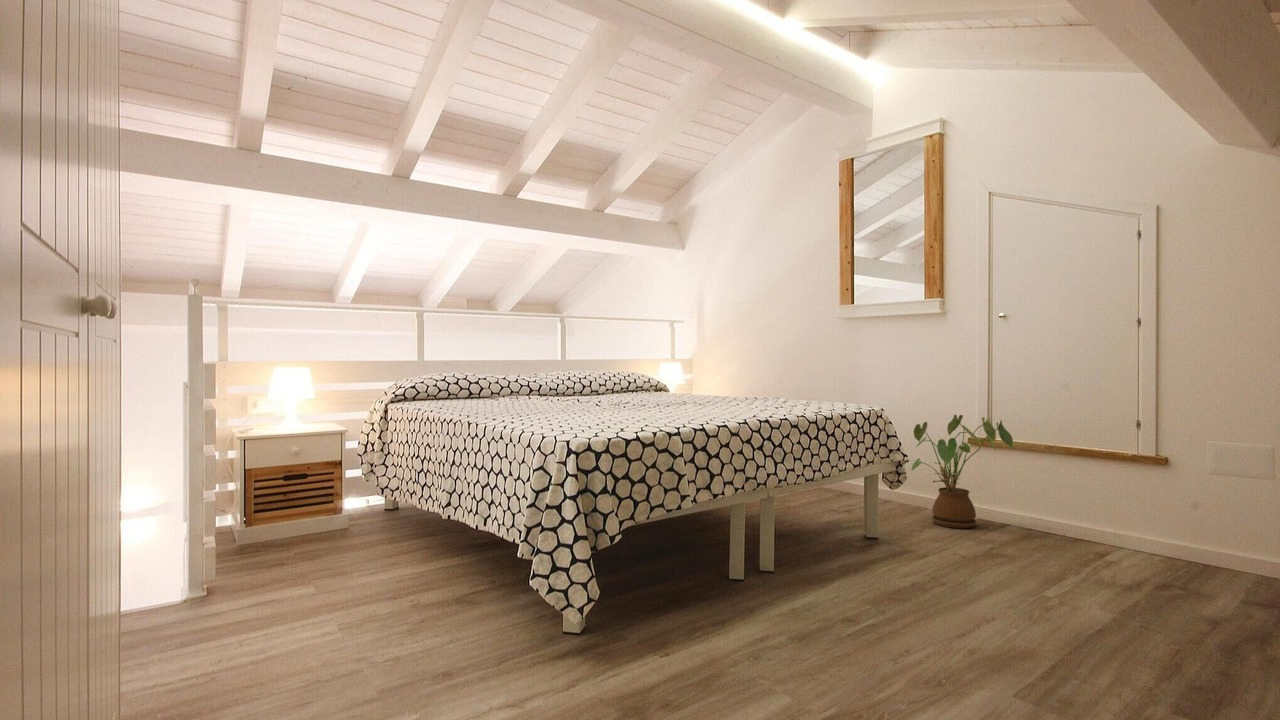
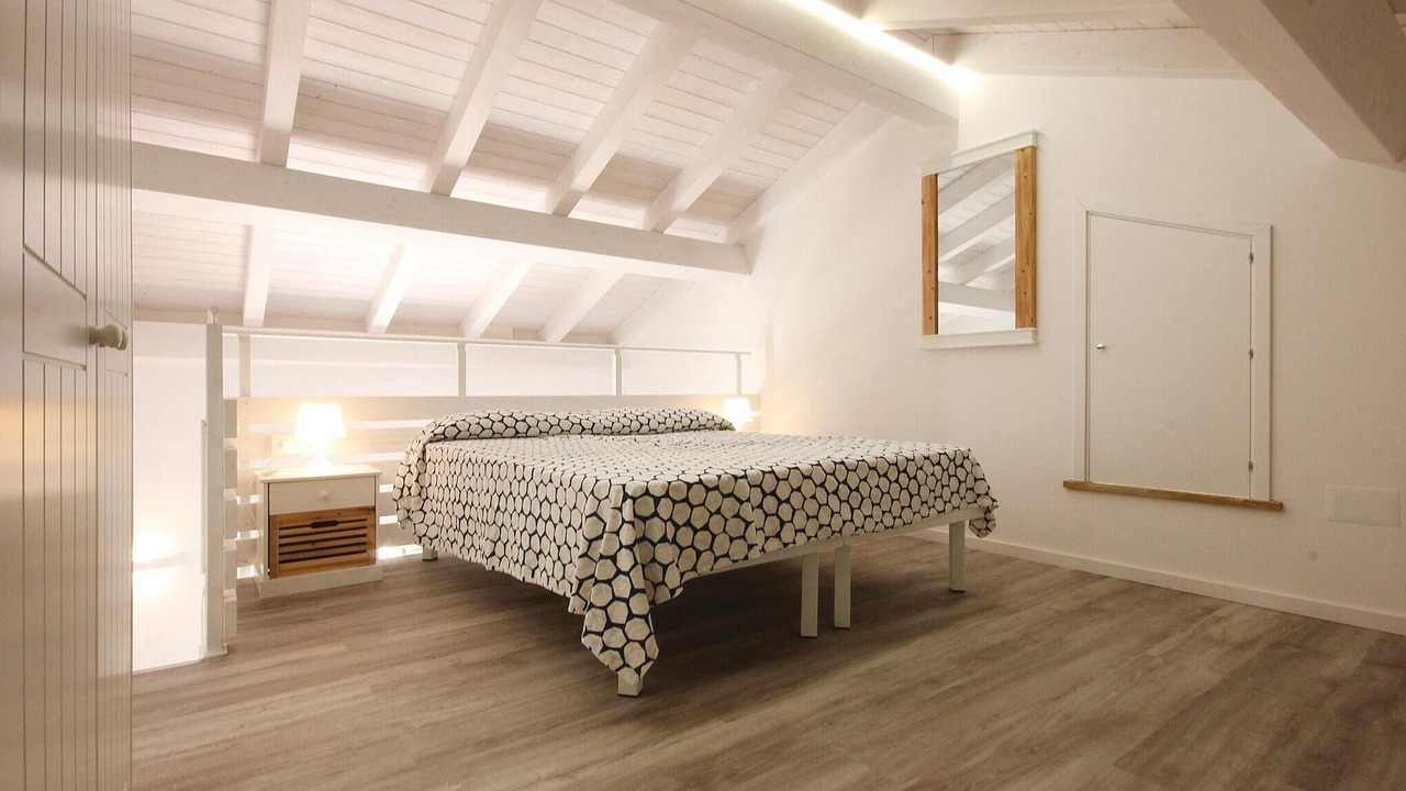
- house plant (956, 470)
